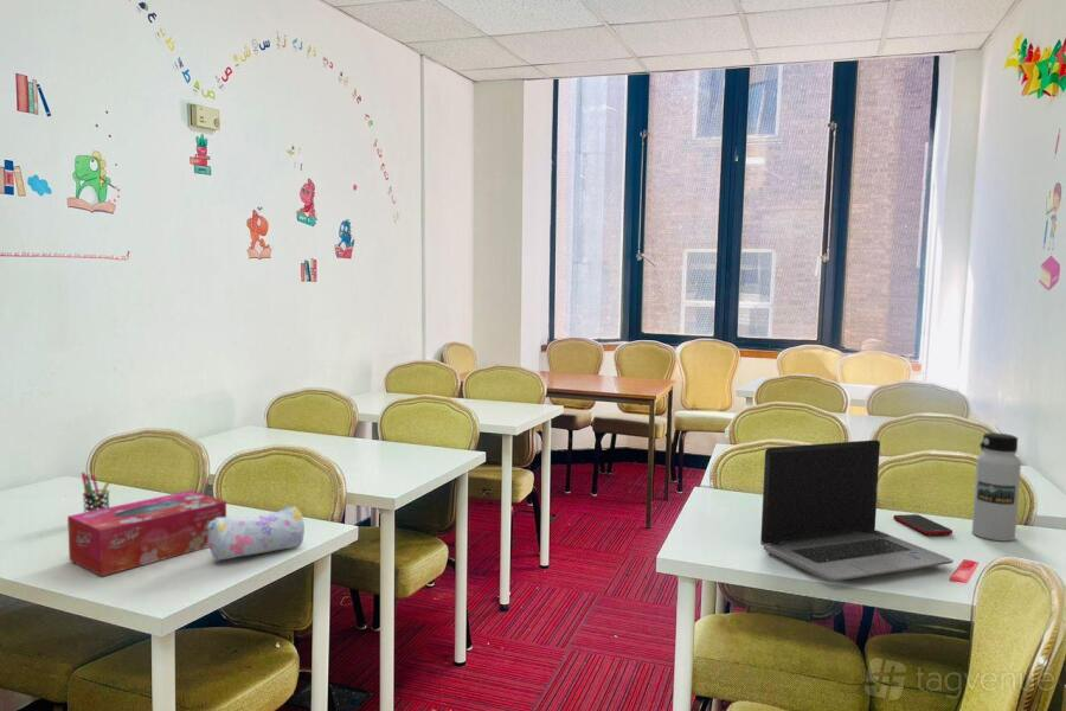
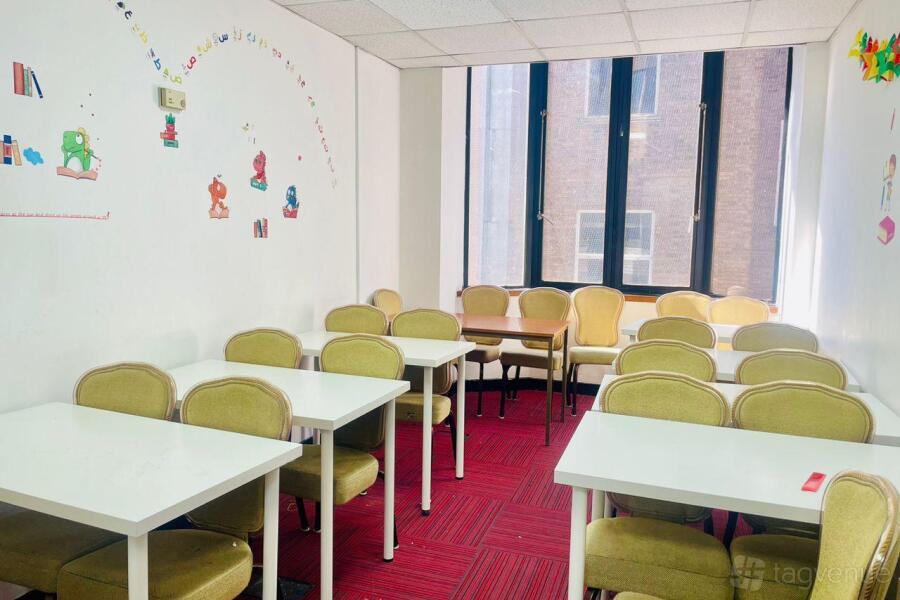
- water bottle (996, 485)
- laptop computer (858, 507)
- pen holder (92, 497)
- tissue box (150, 529)
- cell phone (921, 524)
- pencil case (257, 532)
